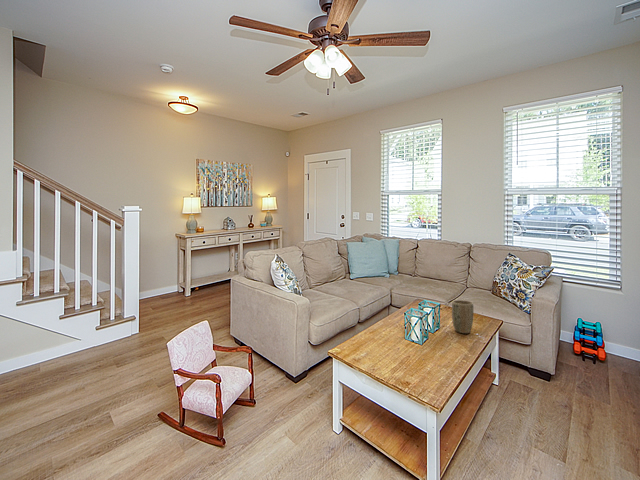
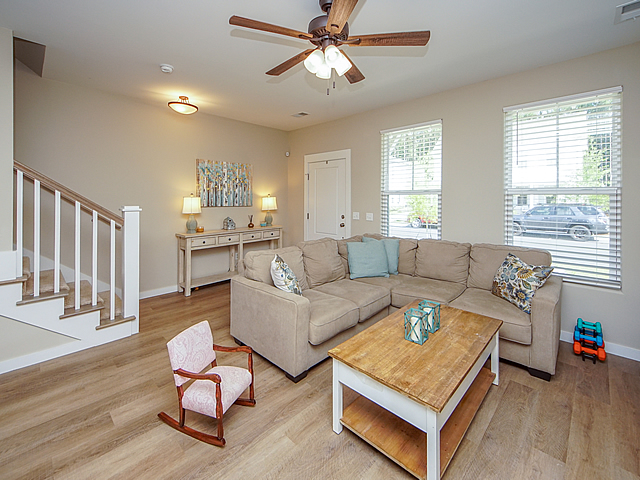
- plant pot (462, 316)
